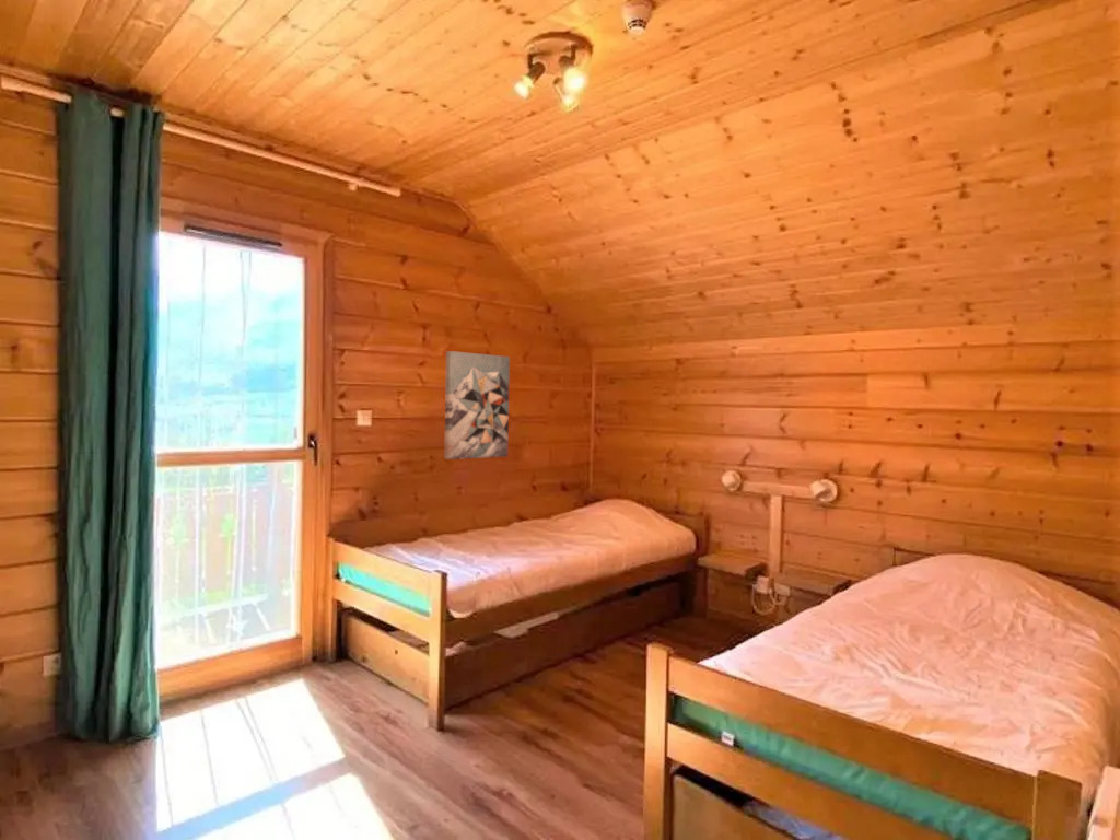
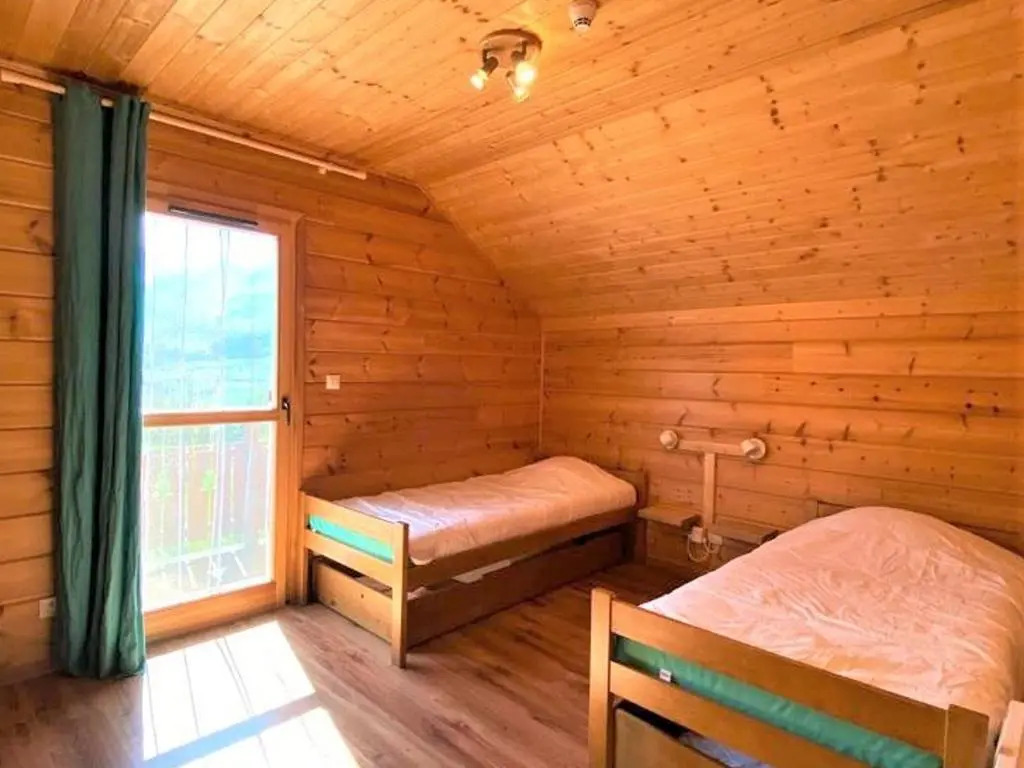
- wall art (478, 406)
